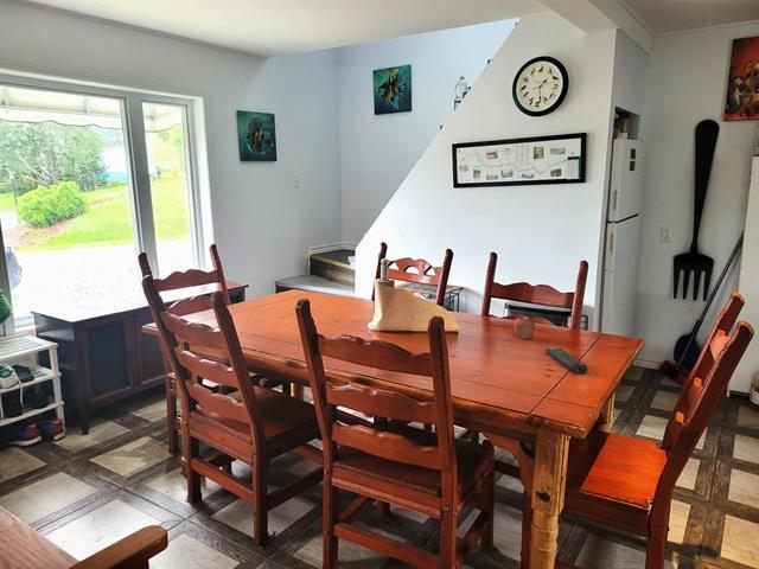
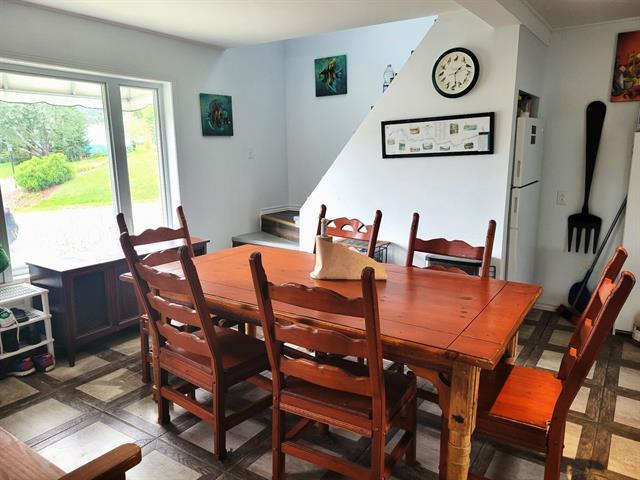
- fruit (523, 326)
- remote control (565, 359)
